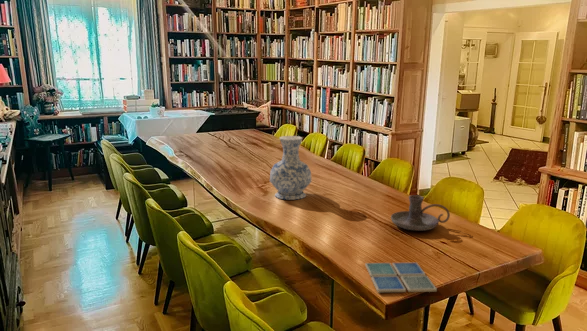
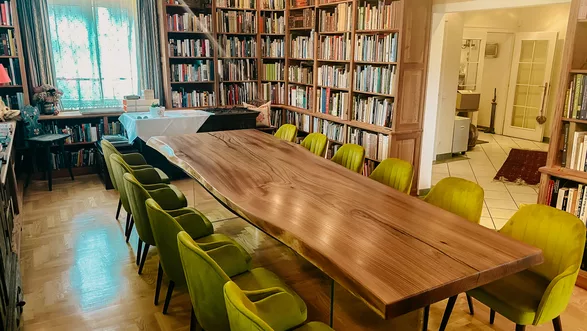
- vase (290, 166)
- drink coaster (399, 276)
- candle holder (420, 212)
